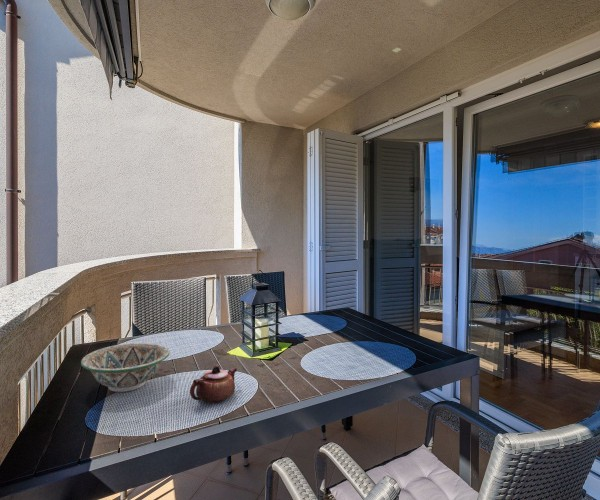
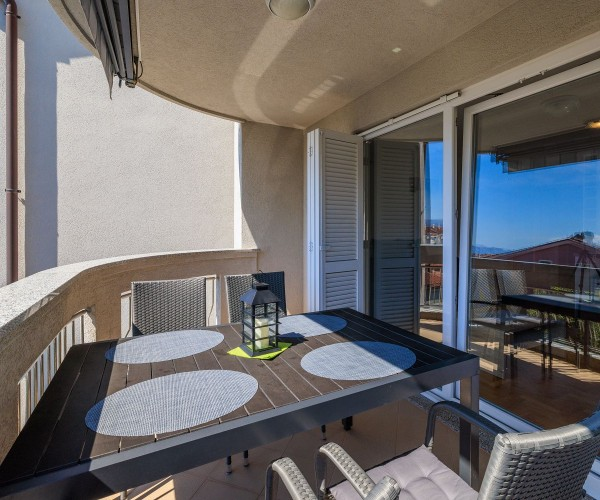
- teapot (214, 381)
- decorative bowl (127, 369)
